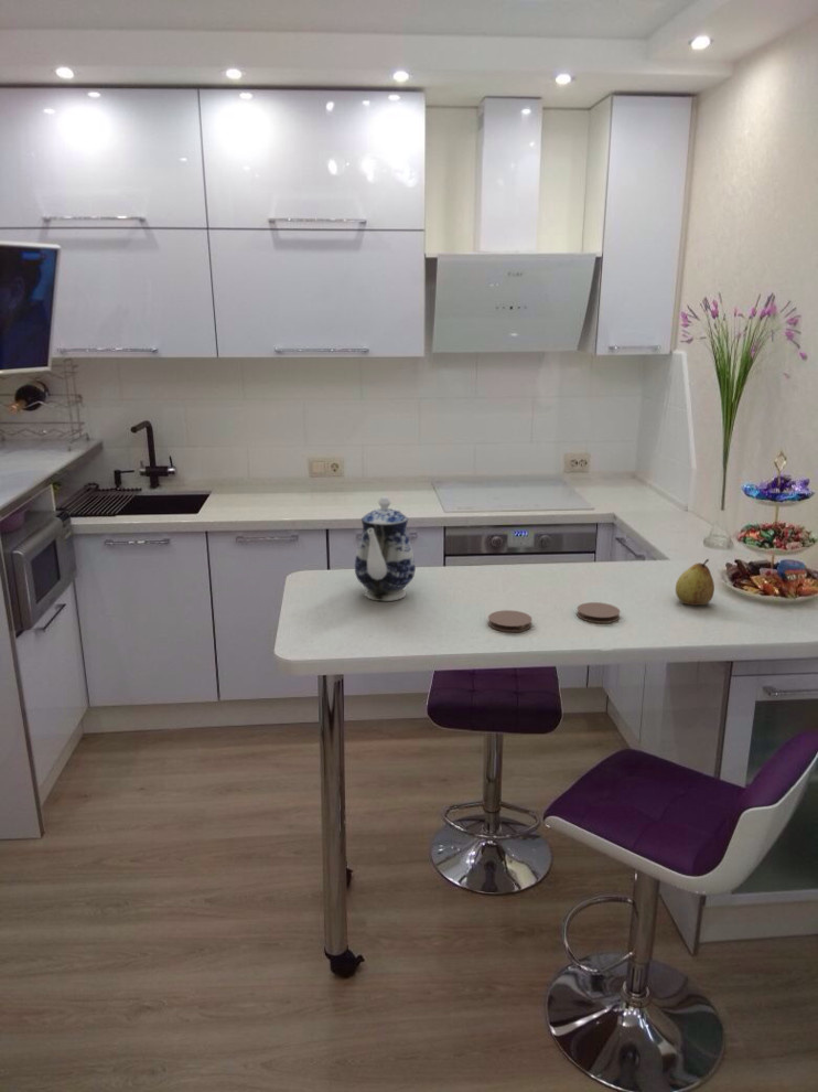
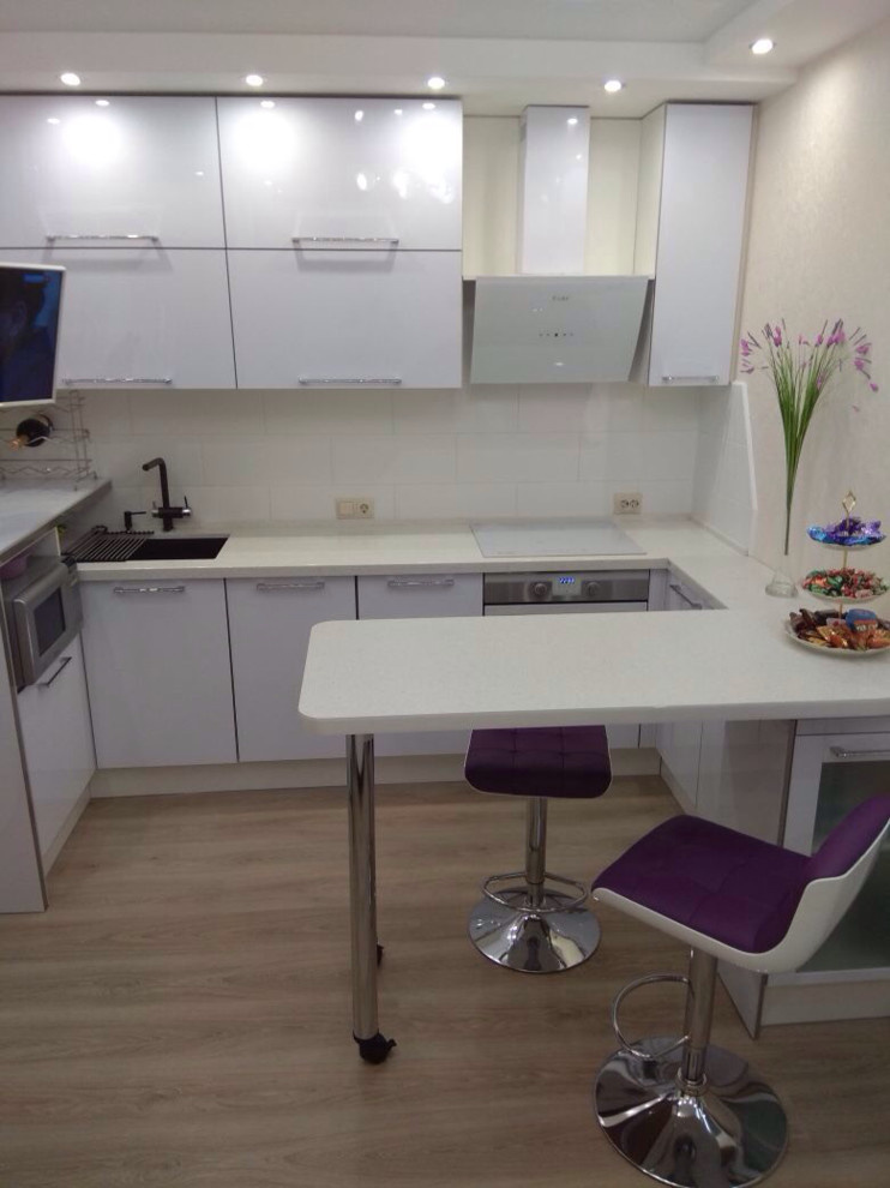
- fruit (696, 579)
- coaster (509, 620)
- coaster (598, 612)
- teapot (385, 546)
